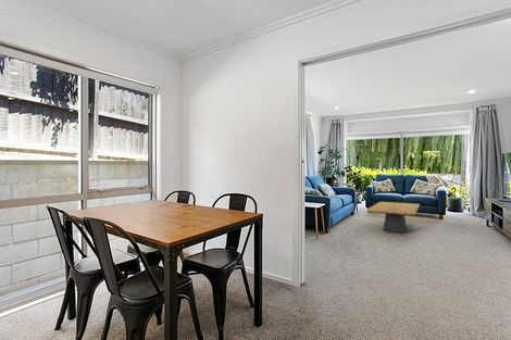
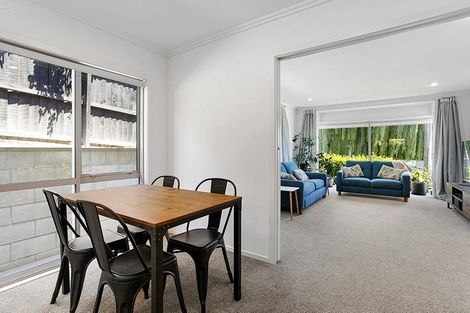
- coffee table (395, 217)
